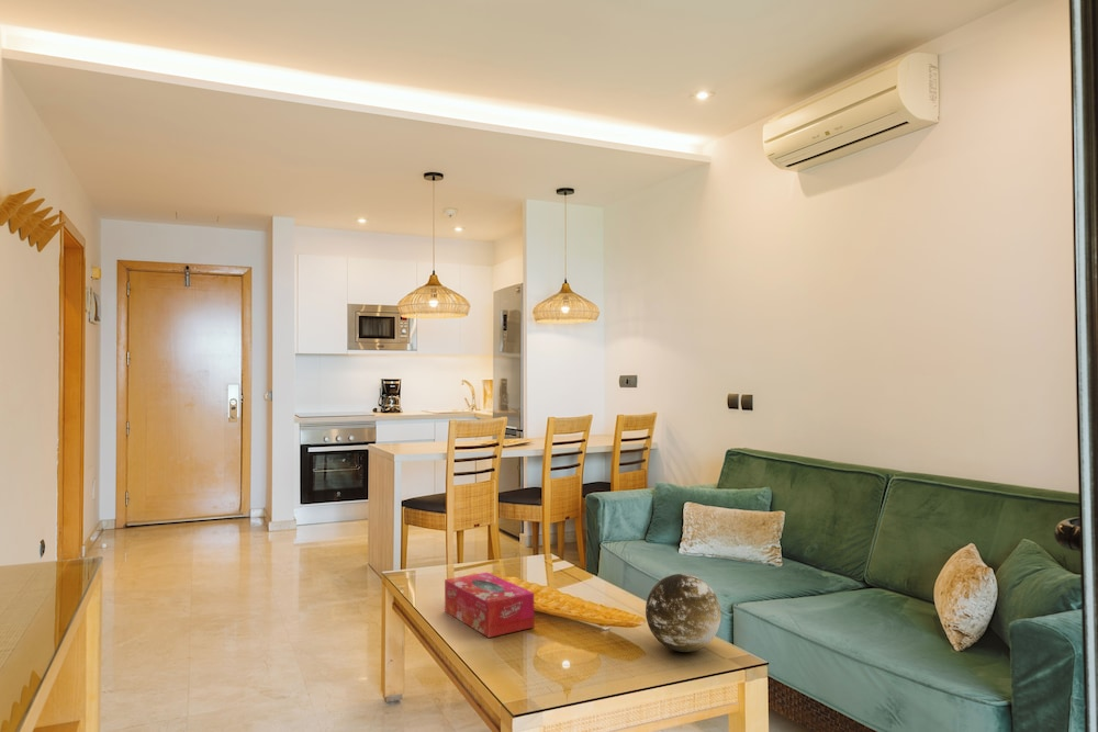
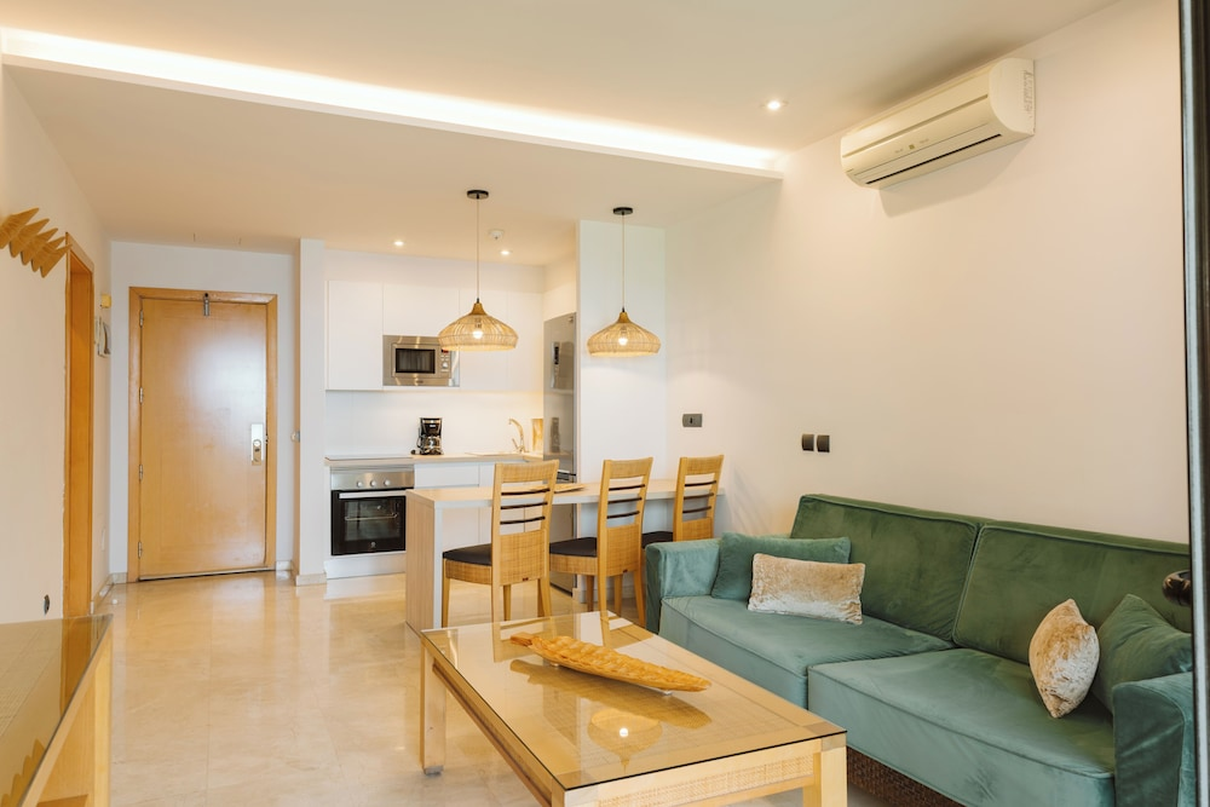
- decorative orb (682, 611)
- tissue box (488, 603)
